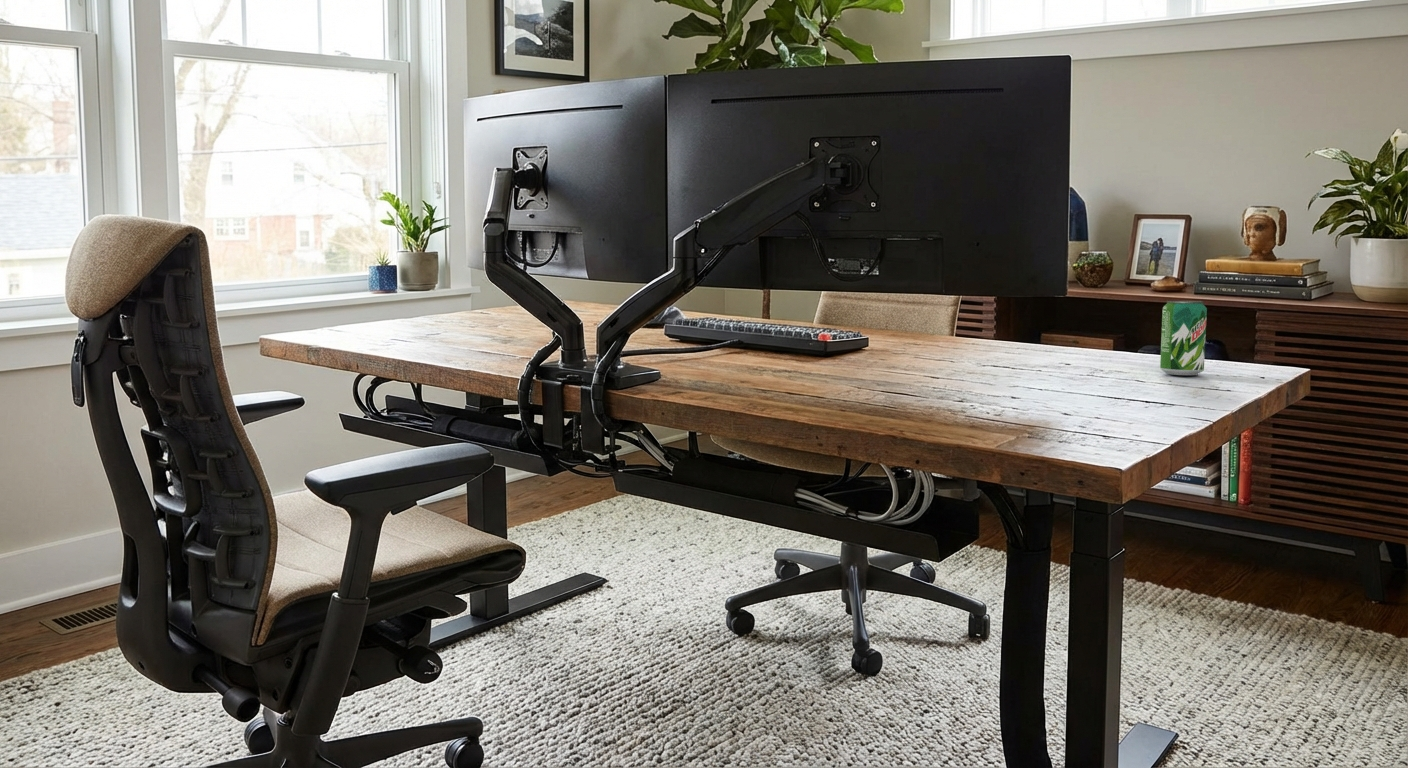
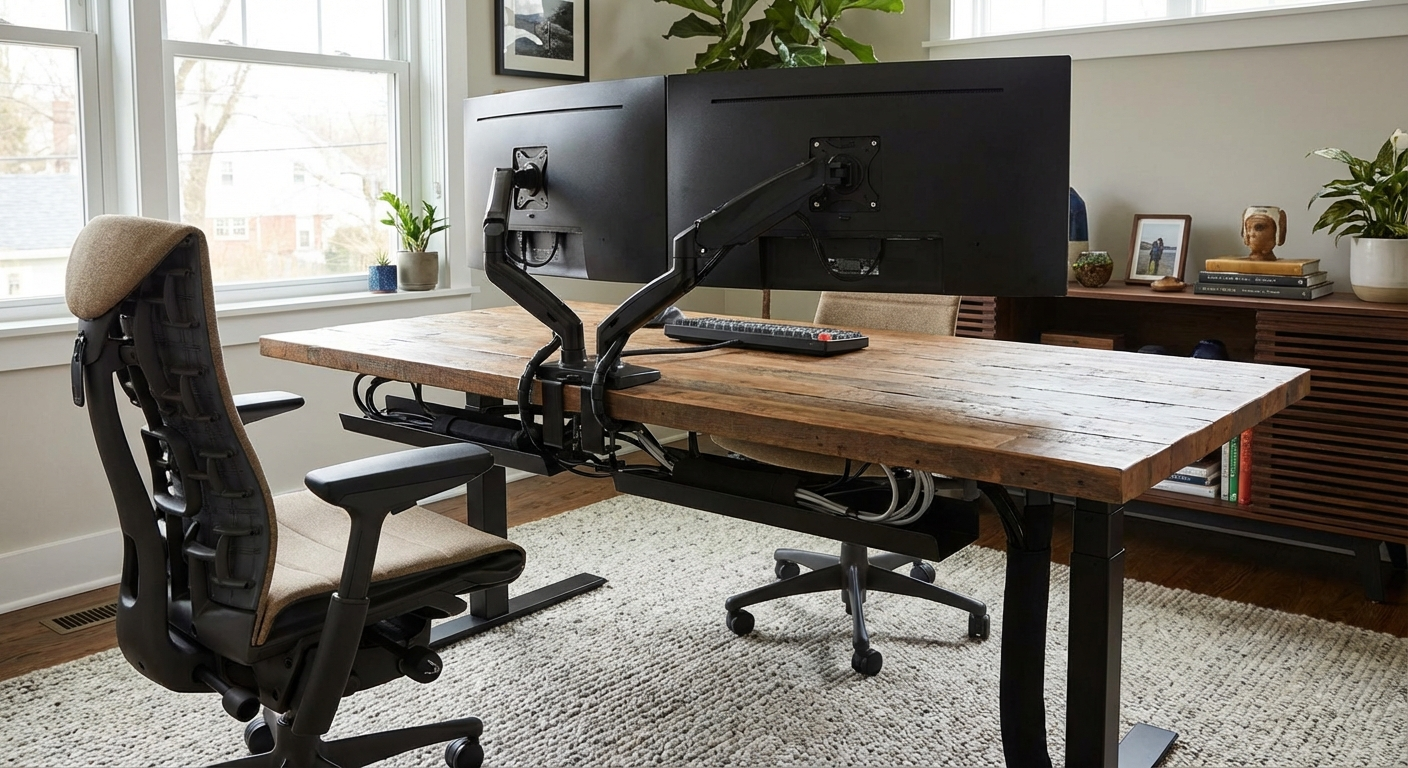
- beverage can (1183, 337)
